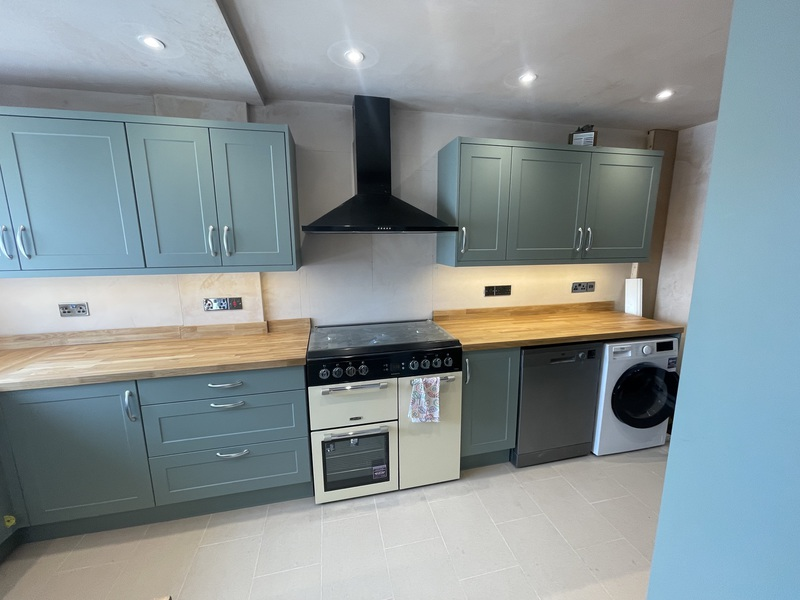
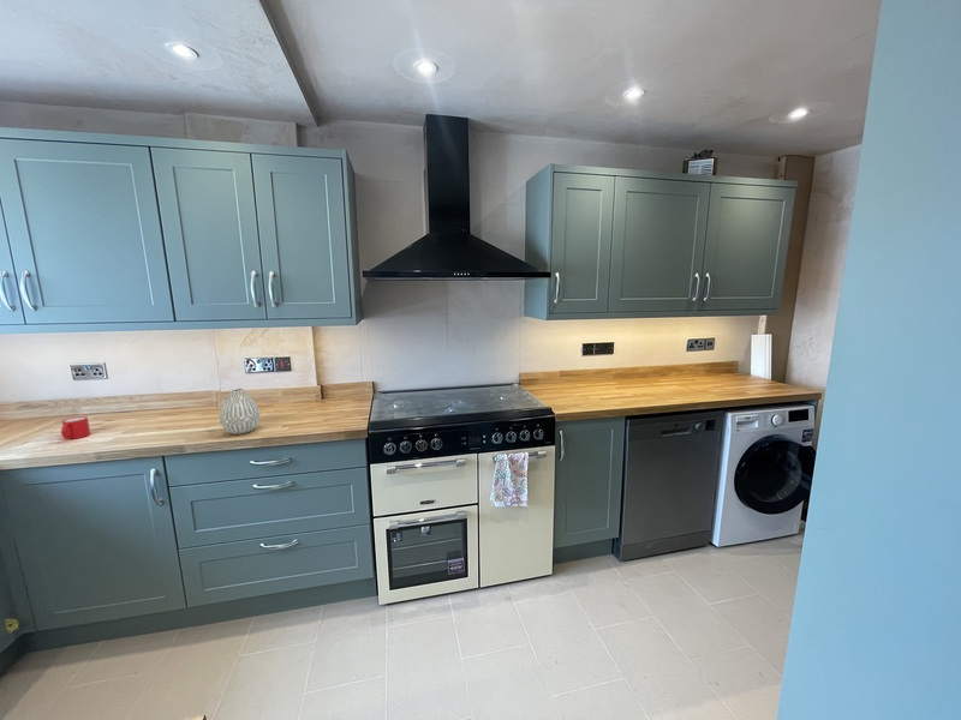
+ mug (73, 428)
+ vase (239, 410)
